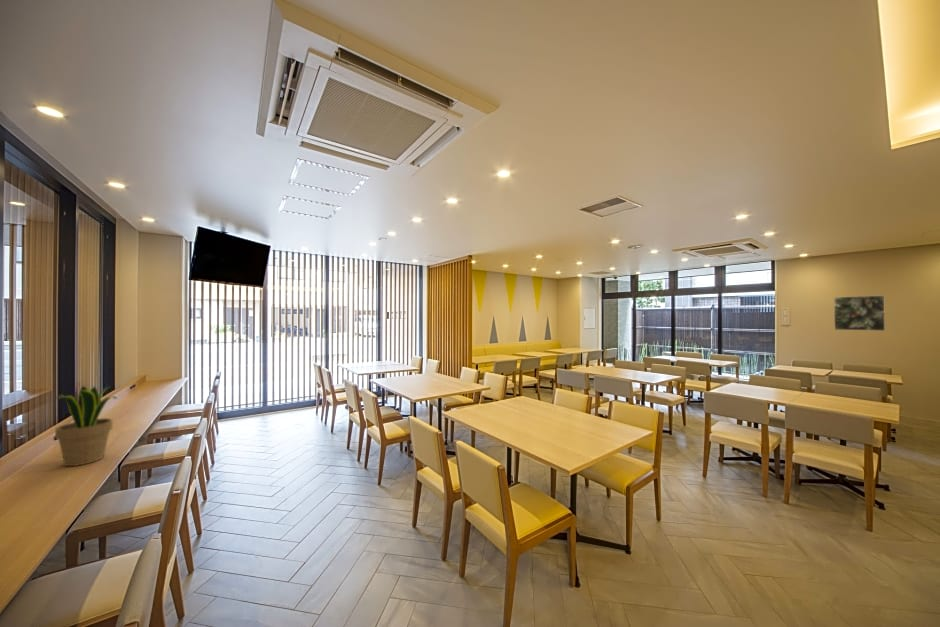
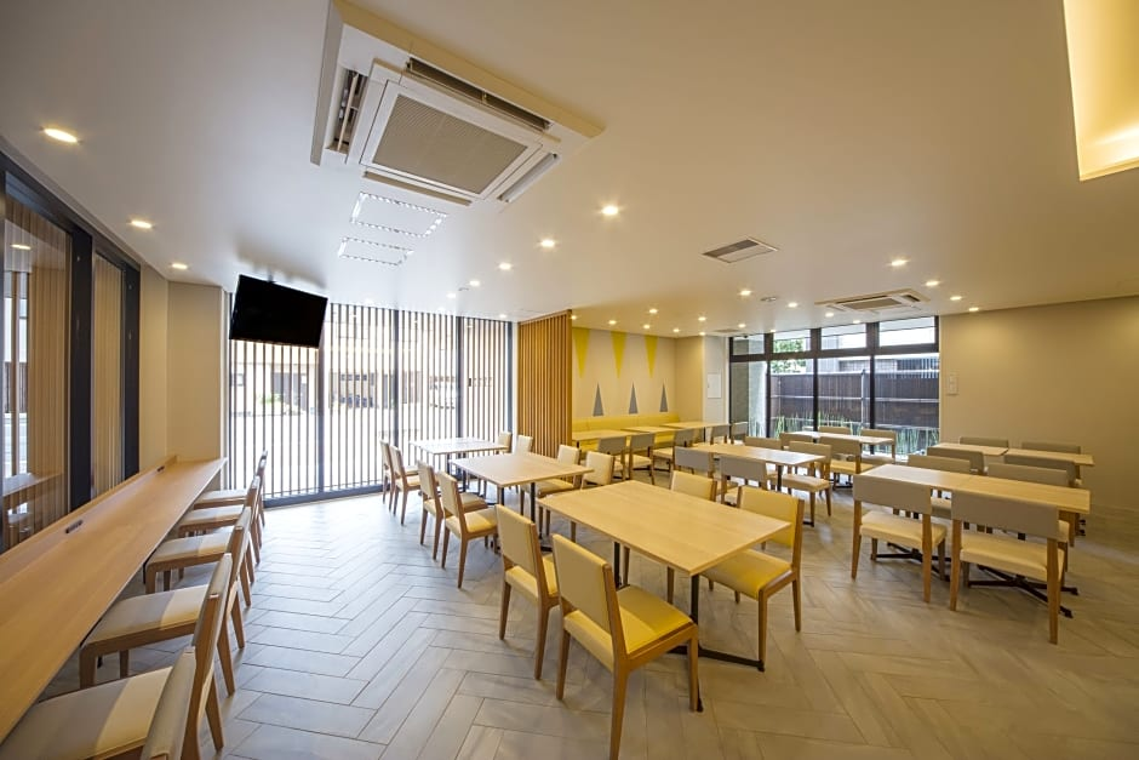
- potted plant (87, 422)
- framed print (858, 313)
